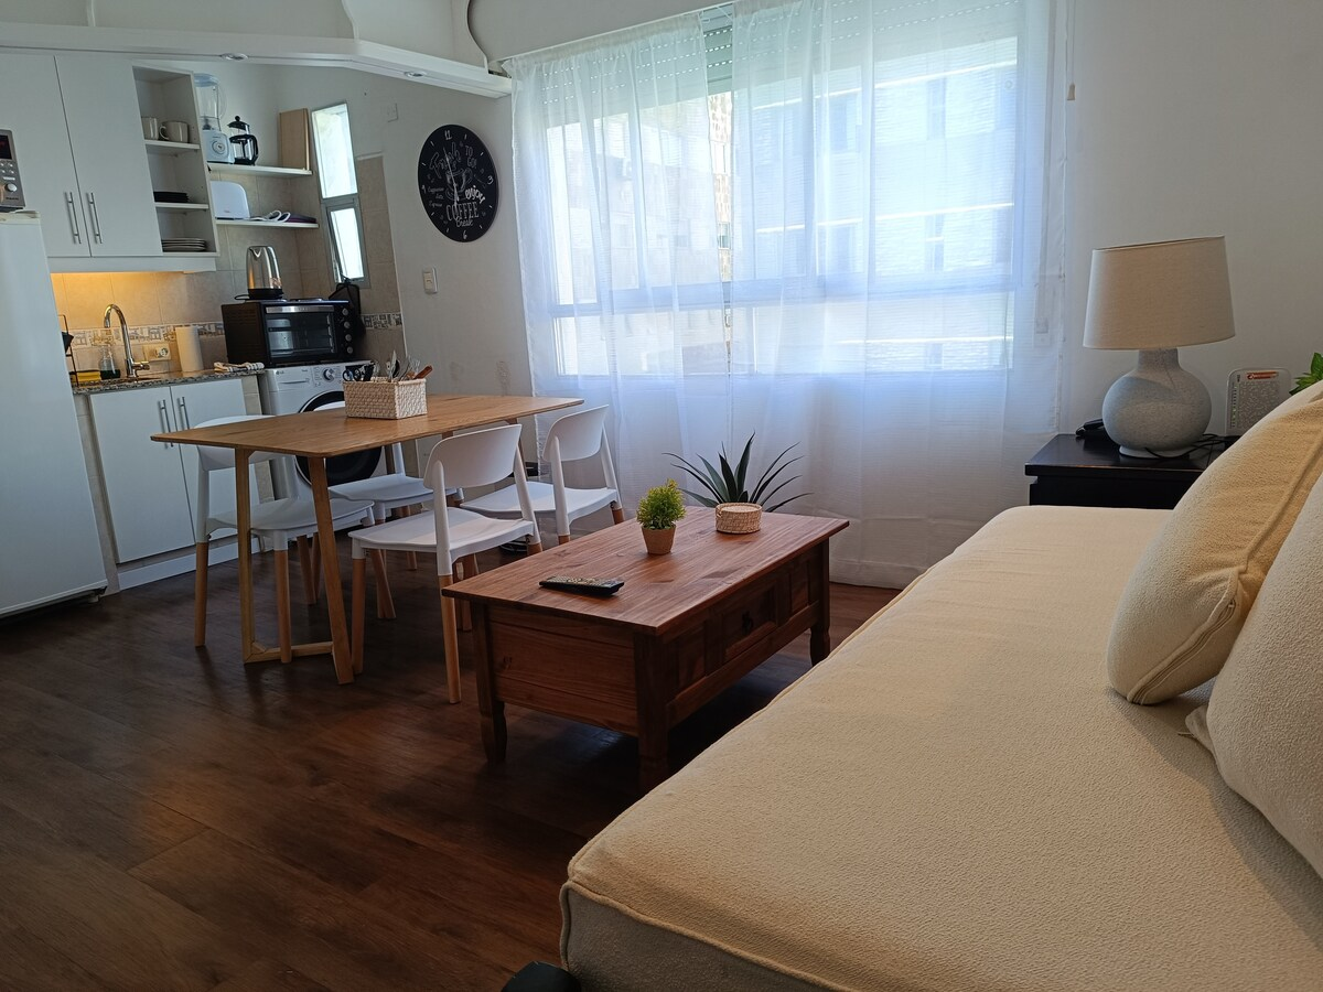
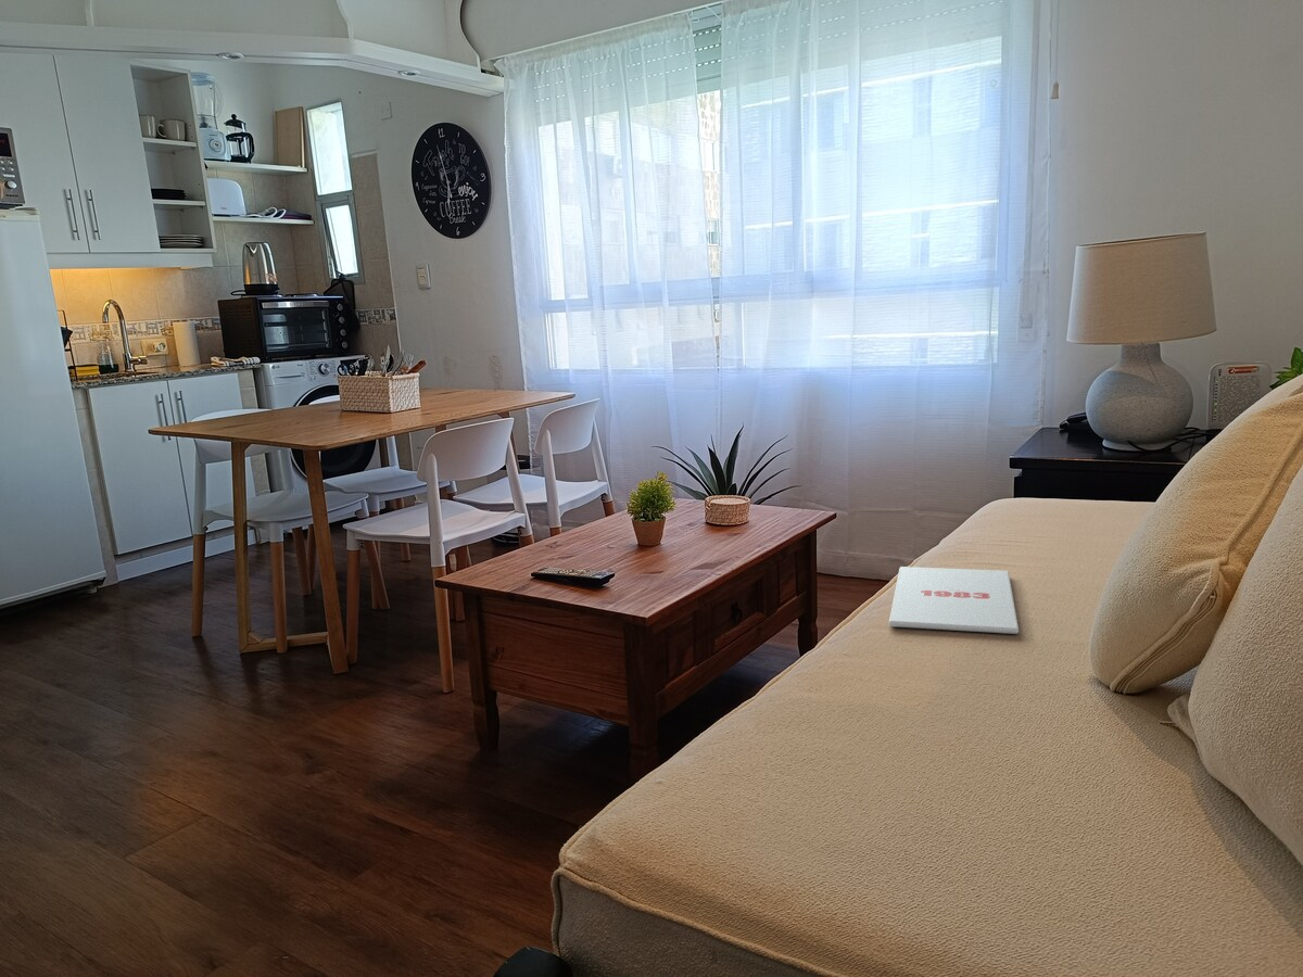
+ magazine (952, 596)
